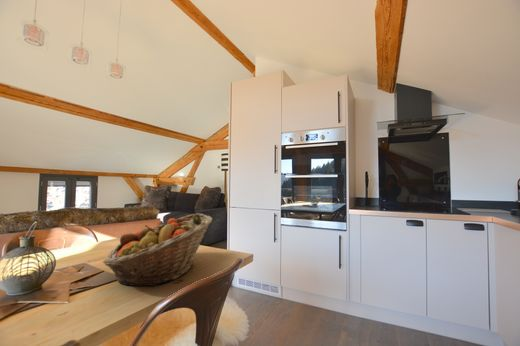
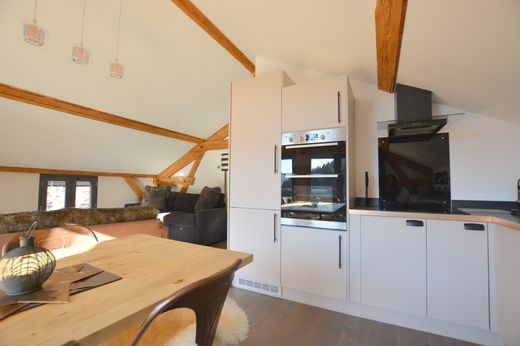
- fruit basket (163, 242)
